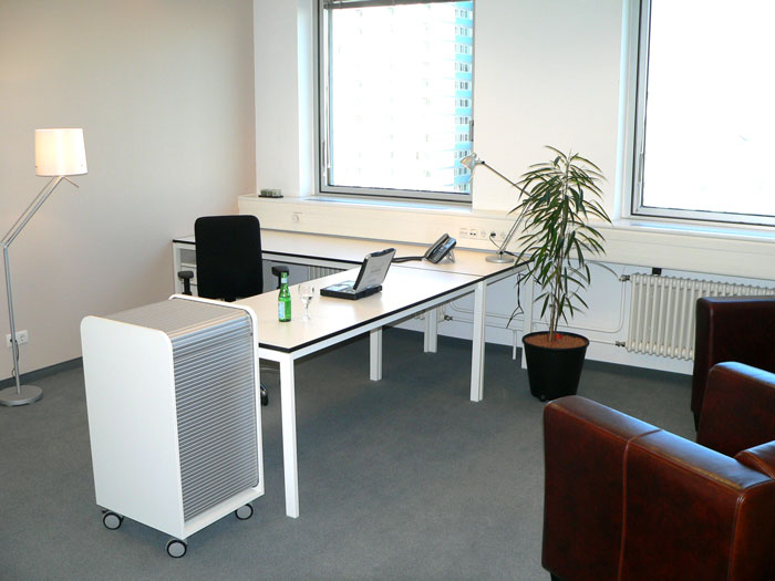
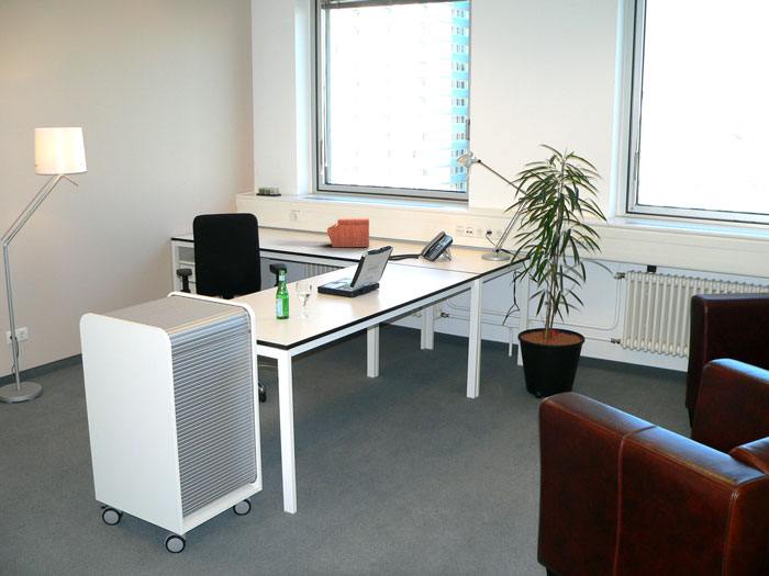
+ sewing box (347, 231)
